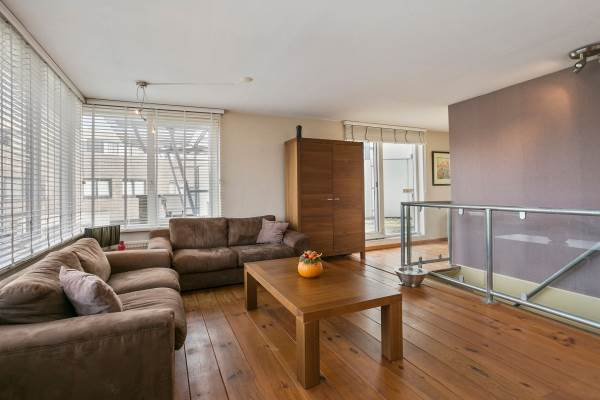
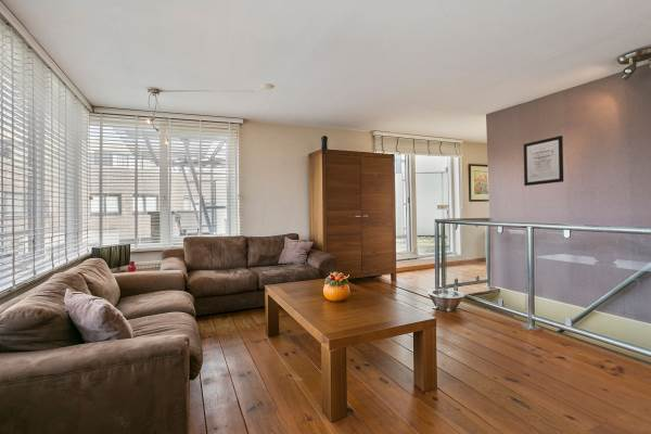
+ wall art (542, 162)
